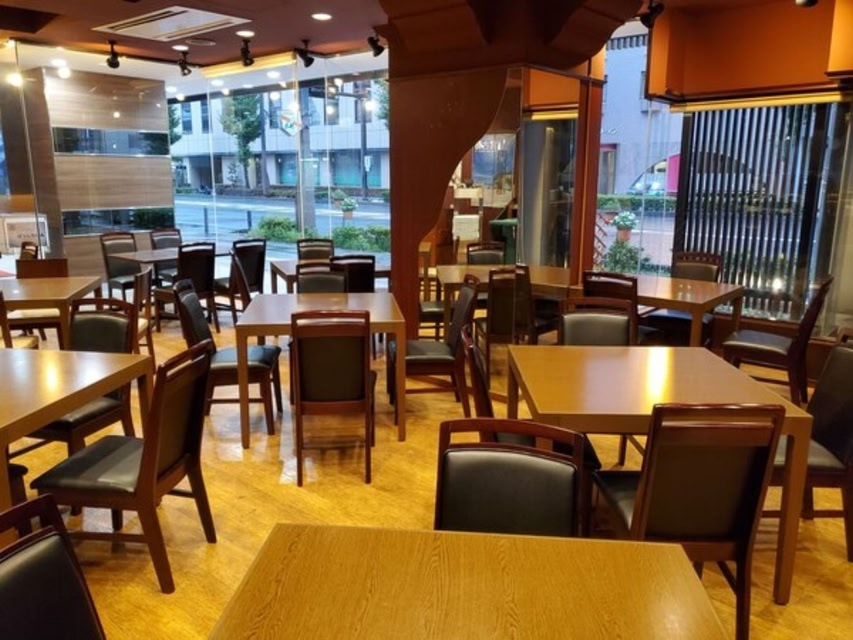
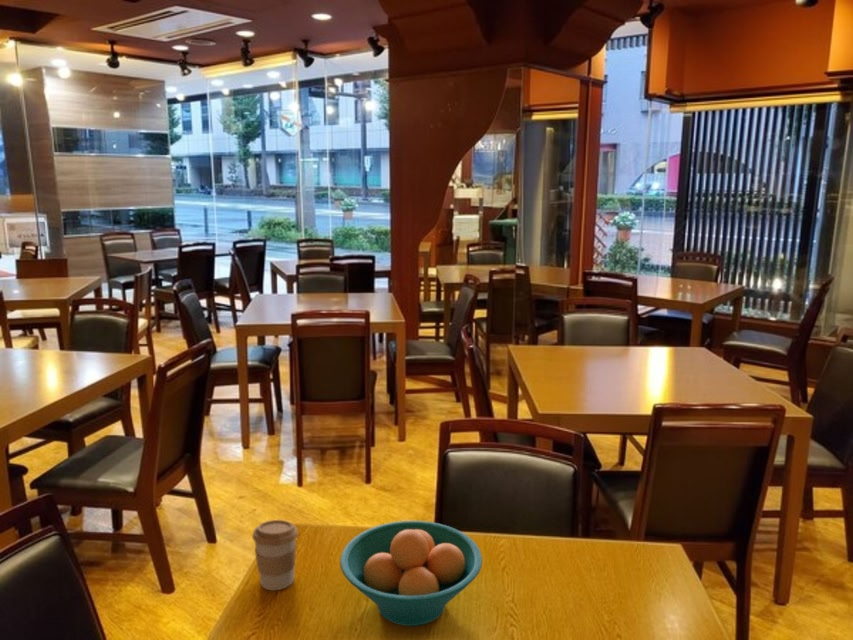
+ coffee cup (276, 552)
+ fruit bowl (411, 569)
